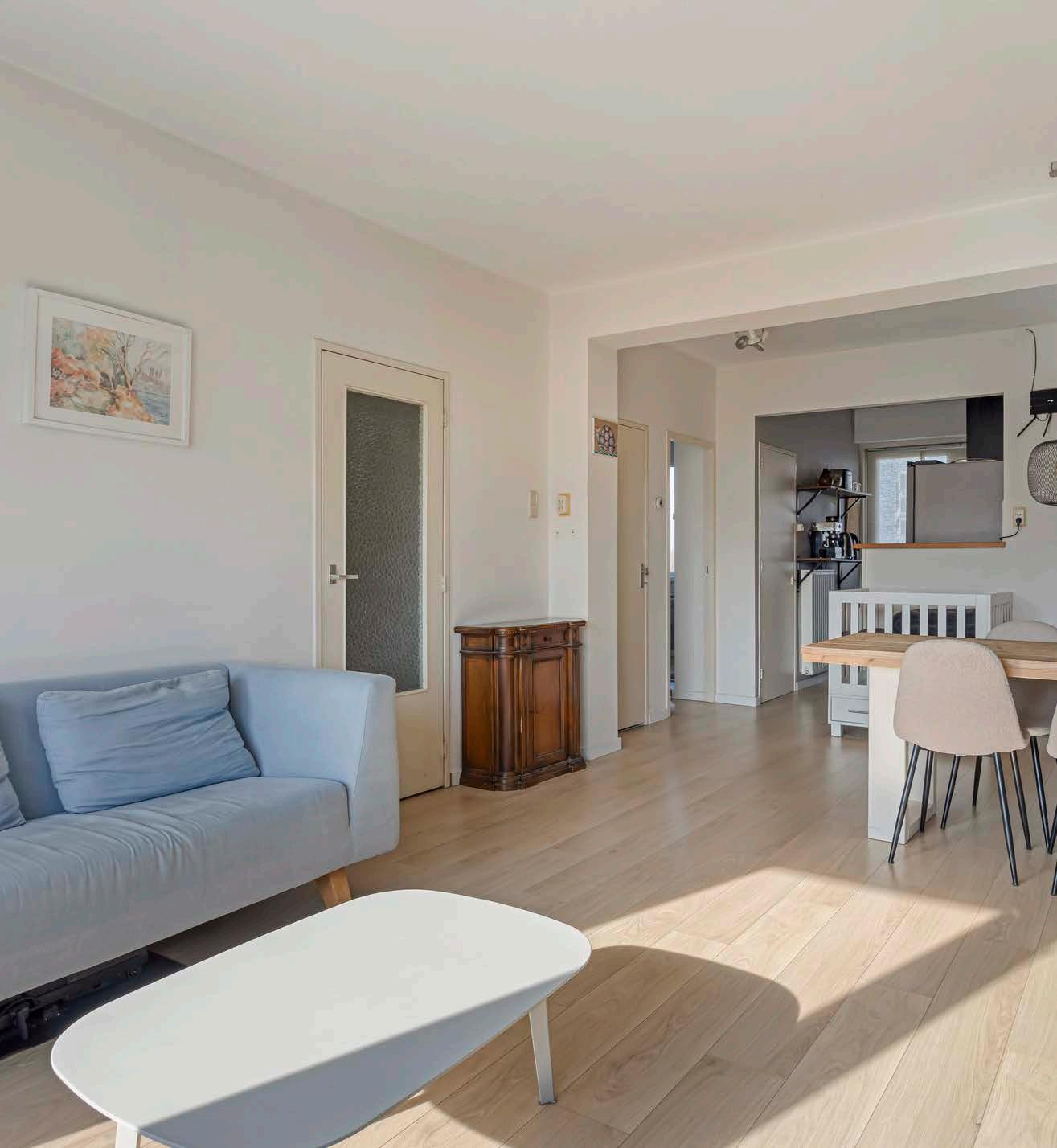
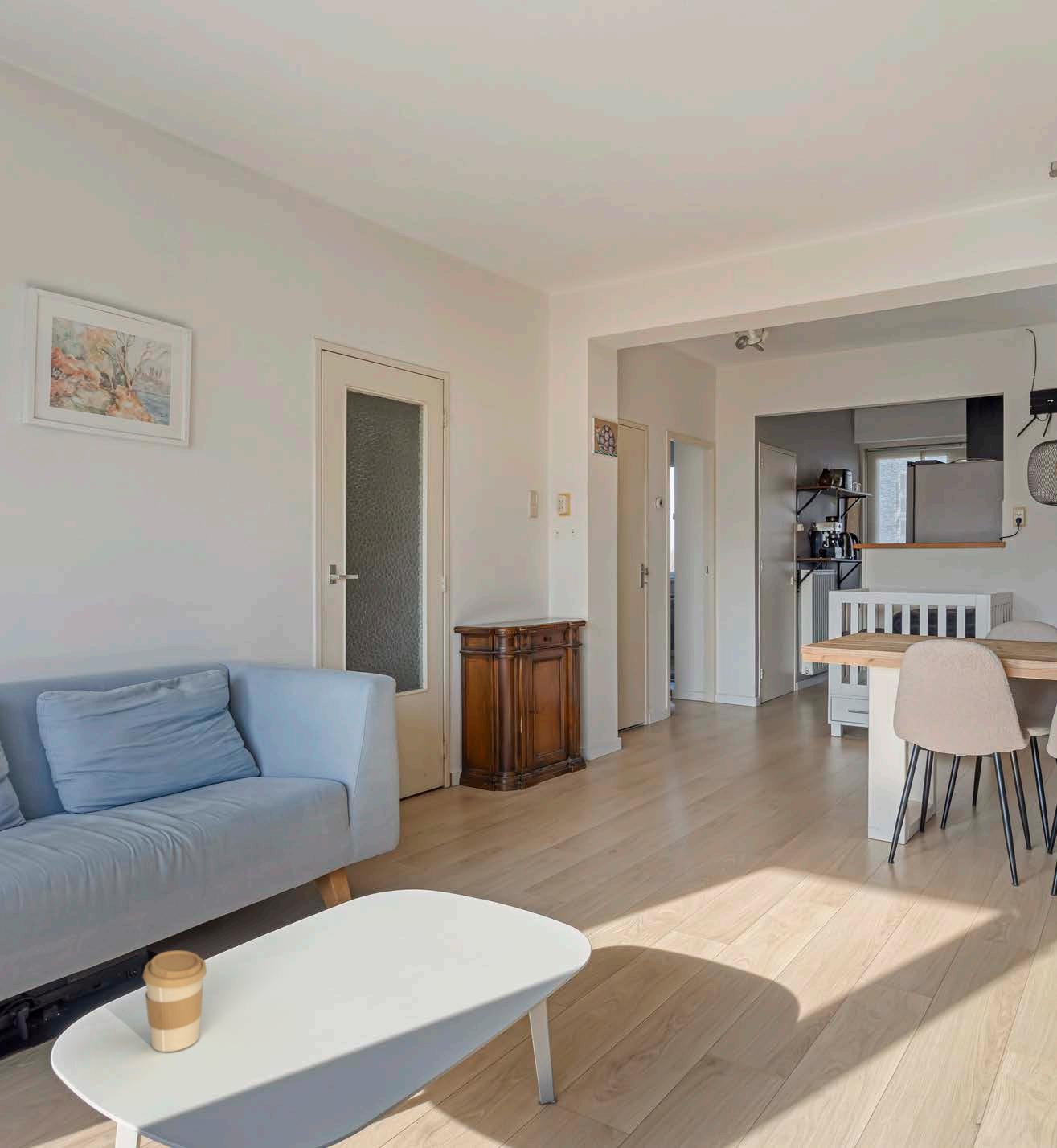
+ coffee cup (175, 998)
